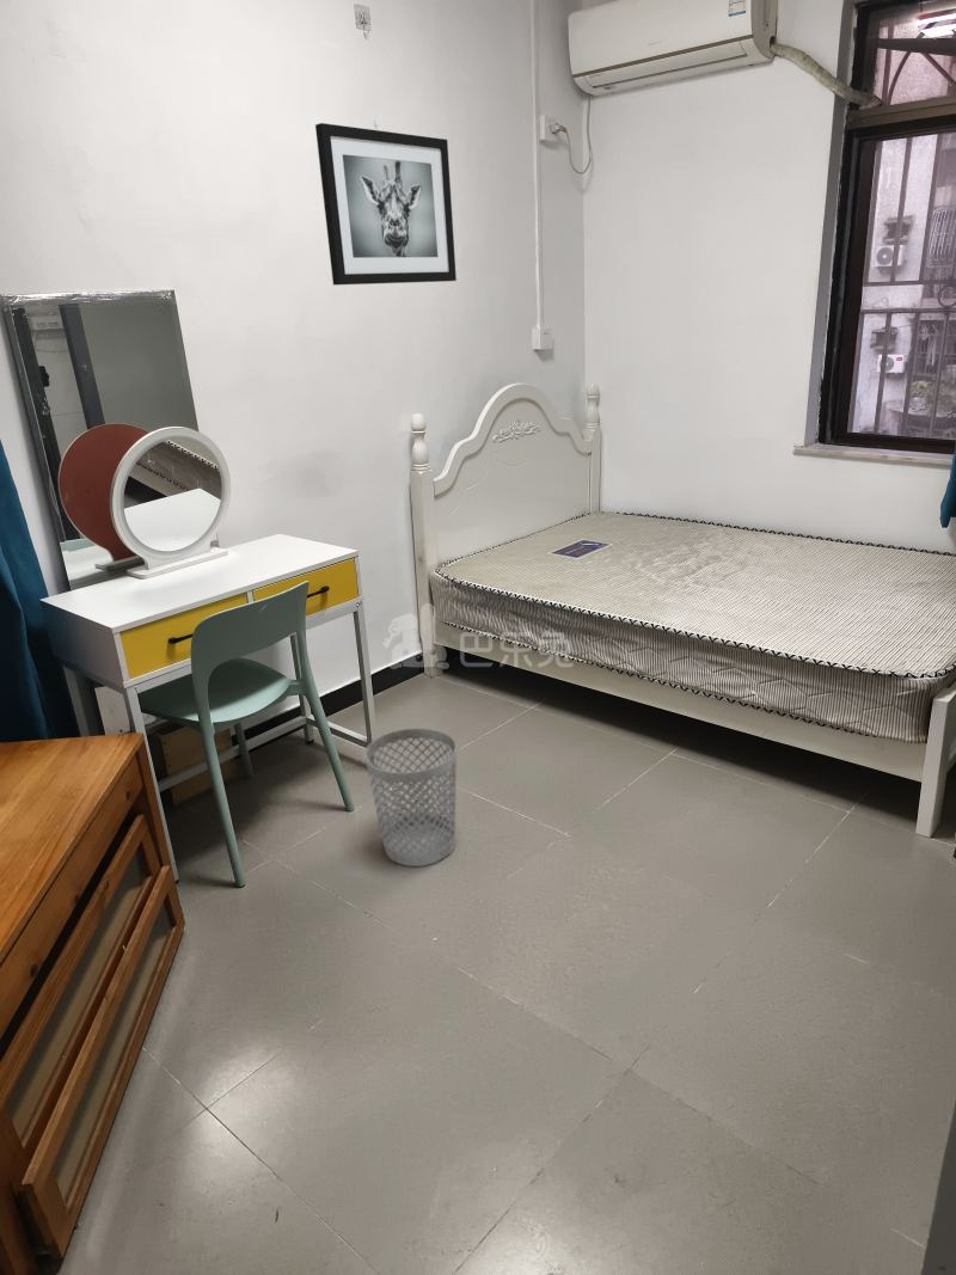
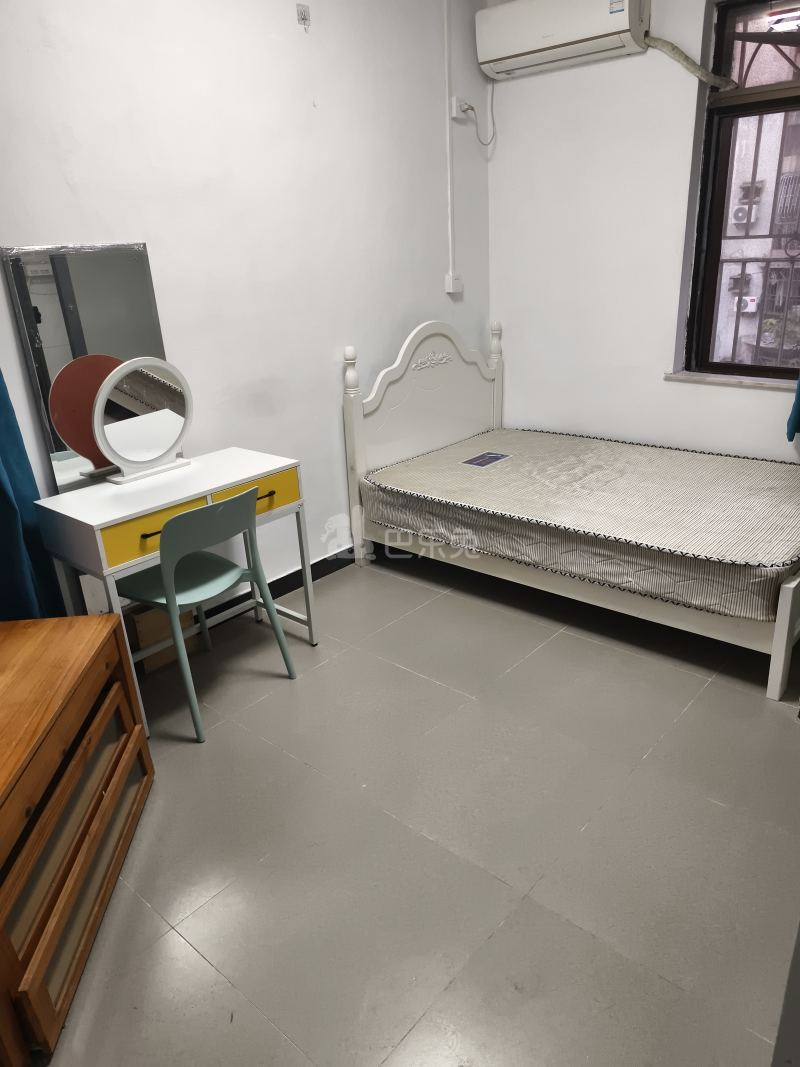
- wall art (392, 209)
- wastebasket (415, 798)
